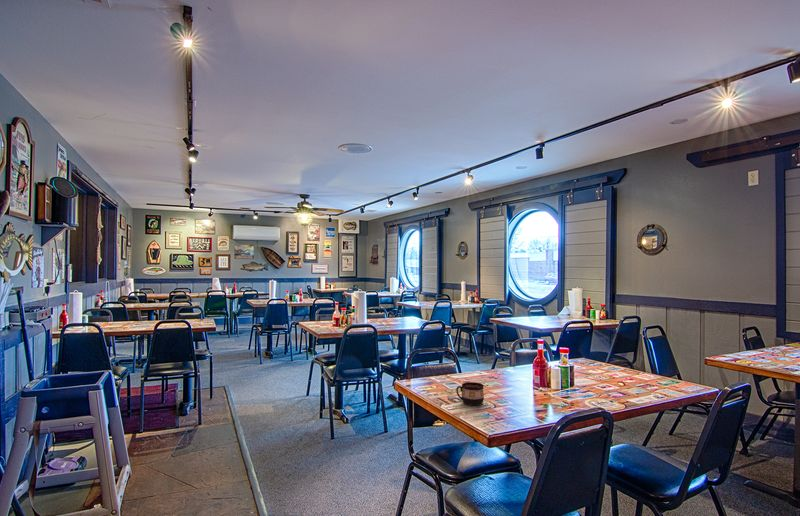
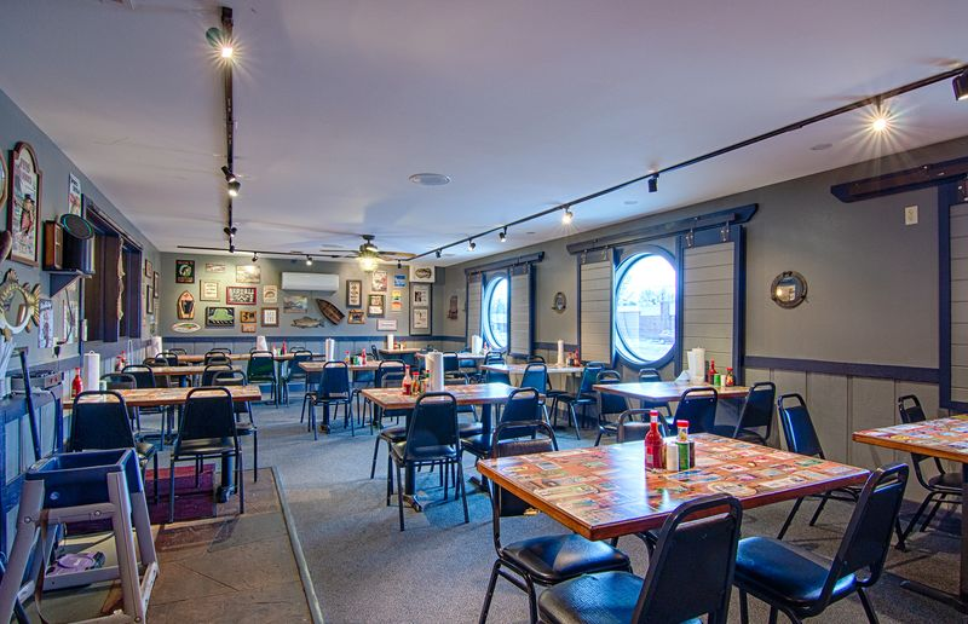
- cup (471, 393)
